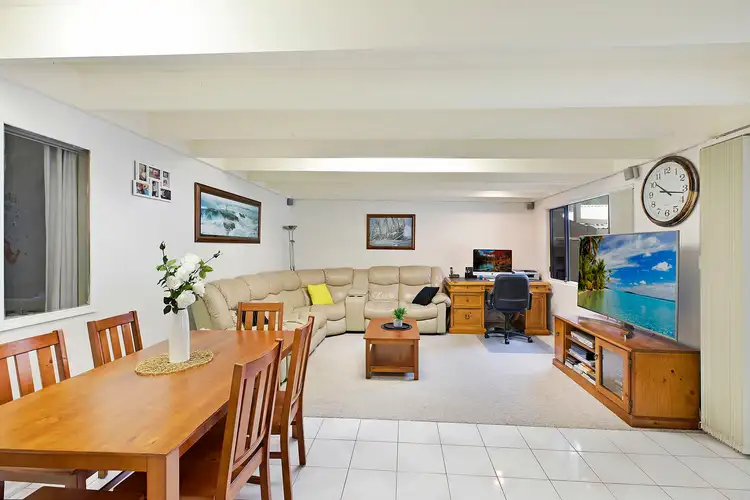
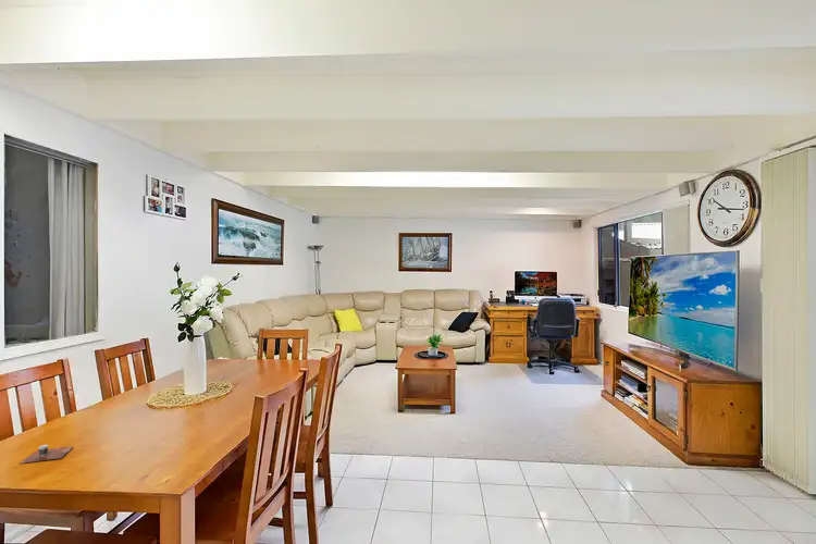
+ cup (48, 449)
